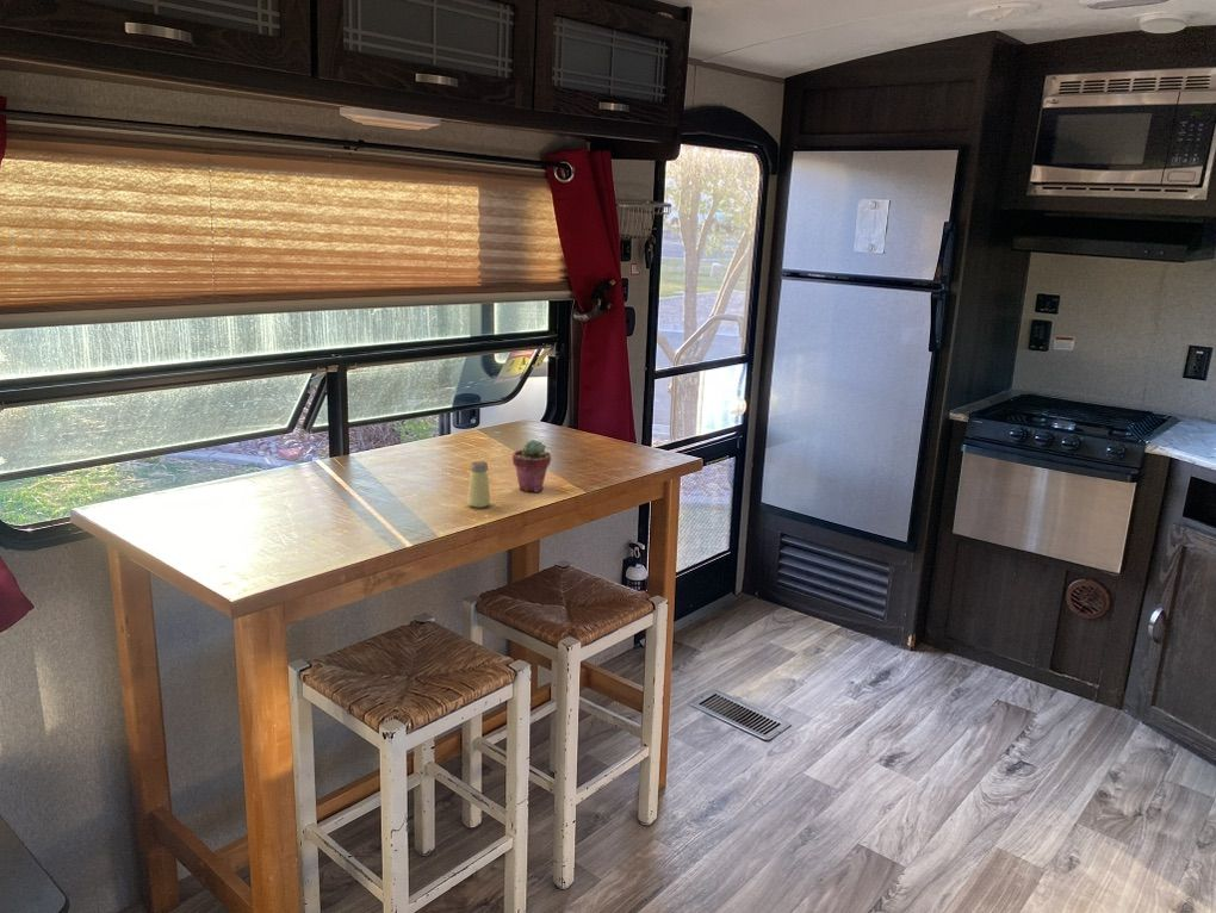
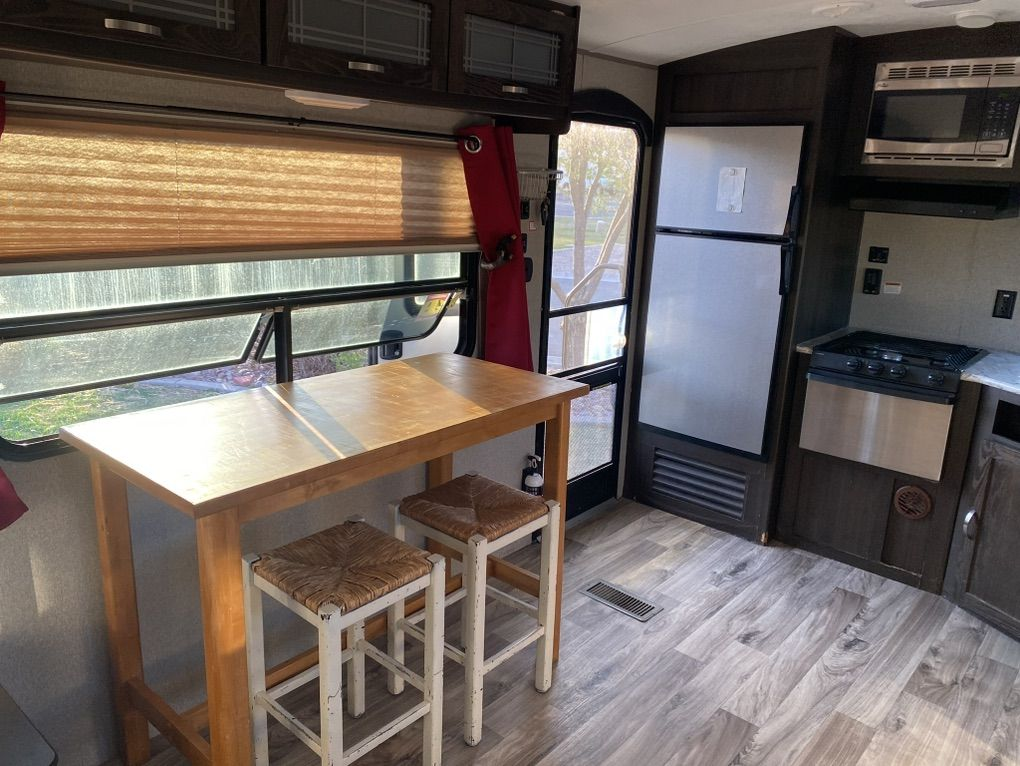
- potted succulent (532, 464)
- saltshaker (478, 483)
